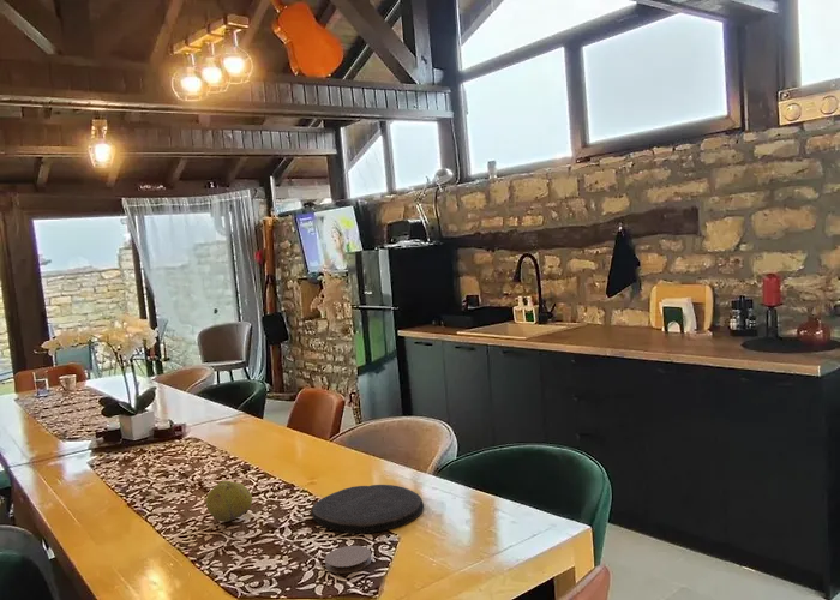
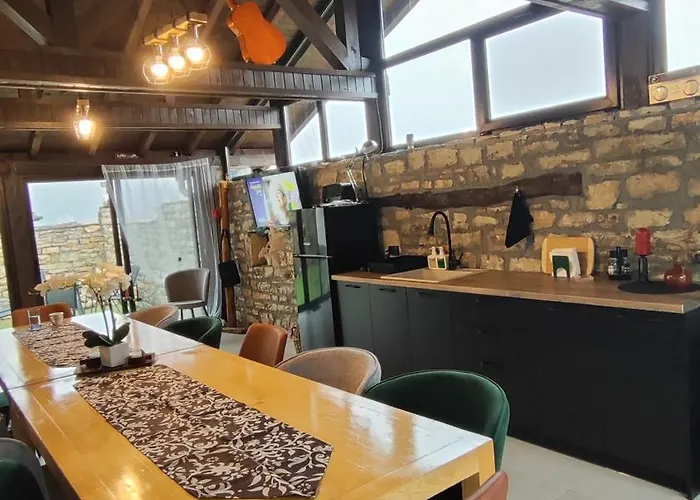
- coaster (348, 558)
- fruit (228, 500)
- plate (367, 505)
